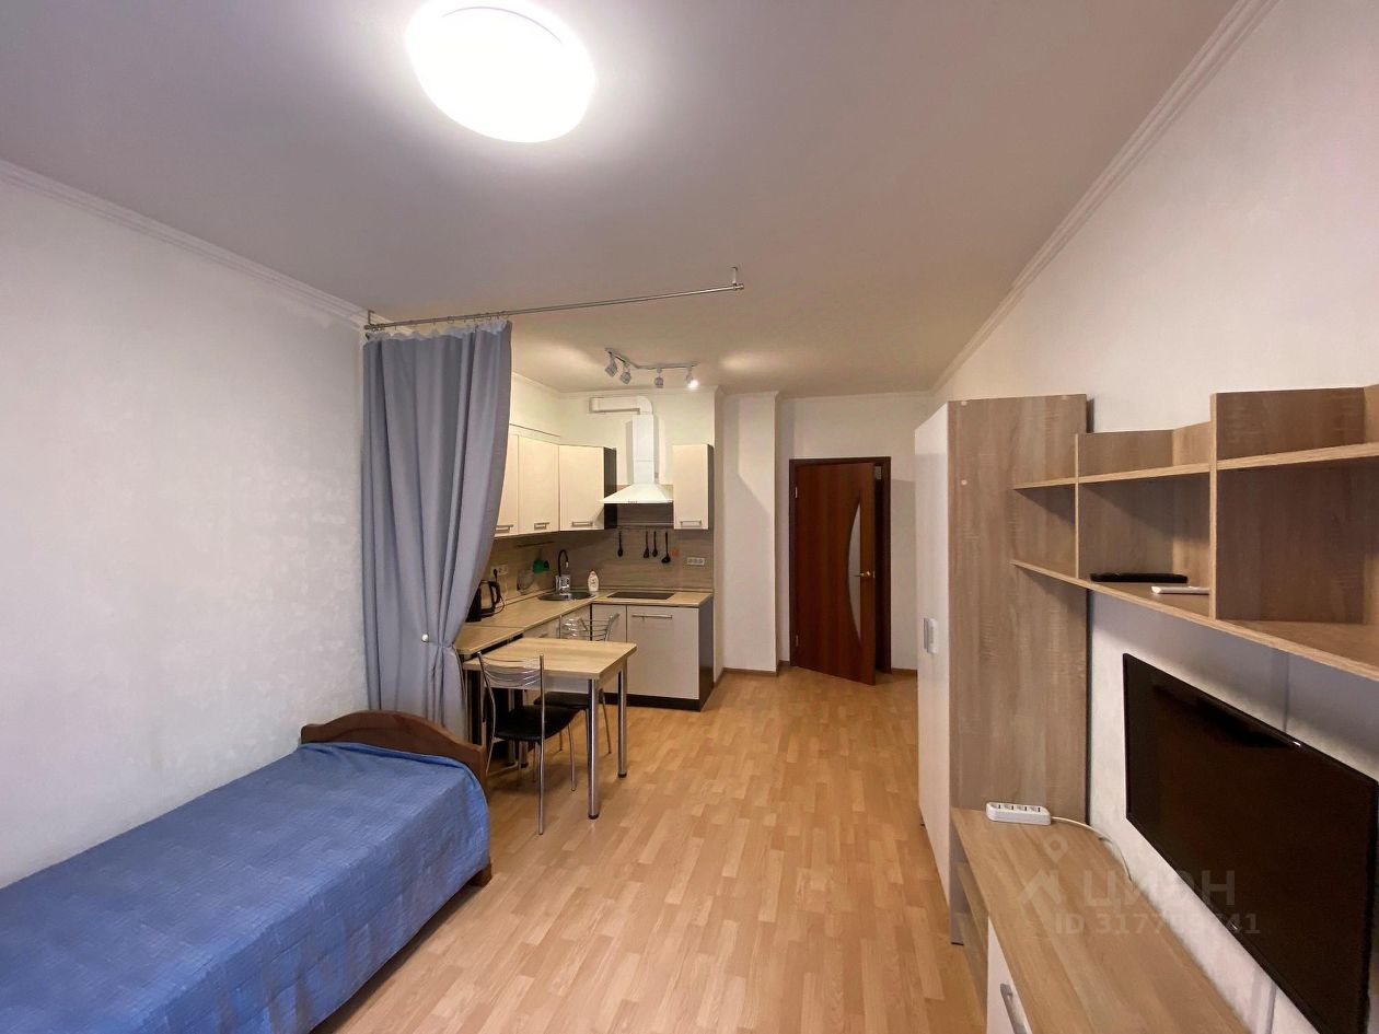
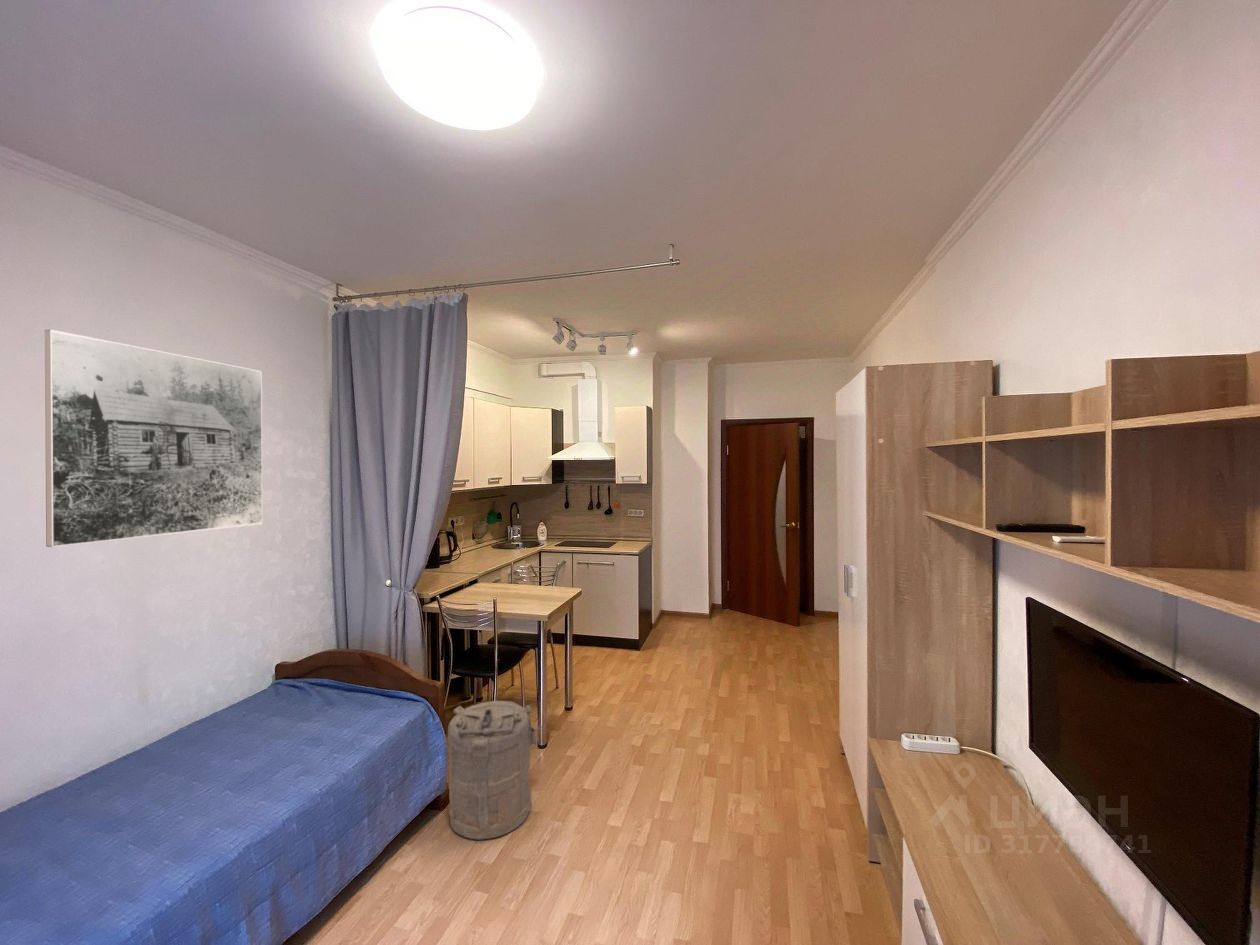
+ laundry hamper (488, 759)
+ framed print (172, 443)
